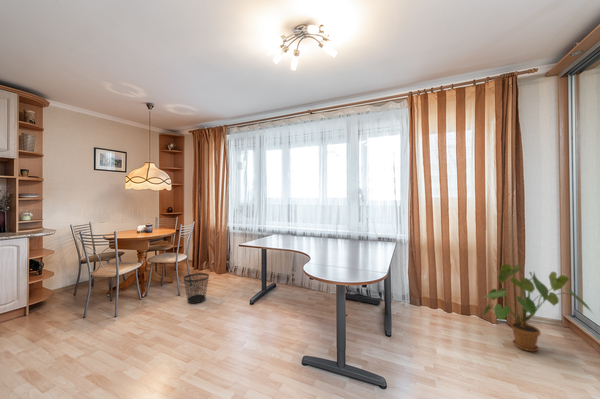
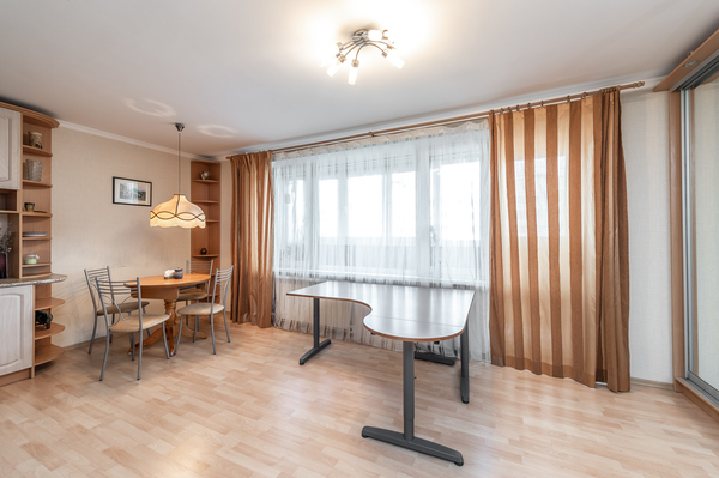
- wastebasket (196, 287)
- house plant (529, 305)
